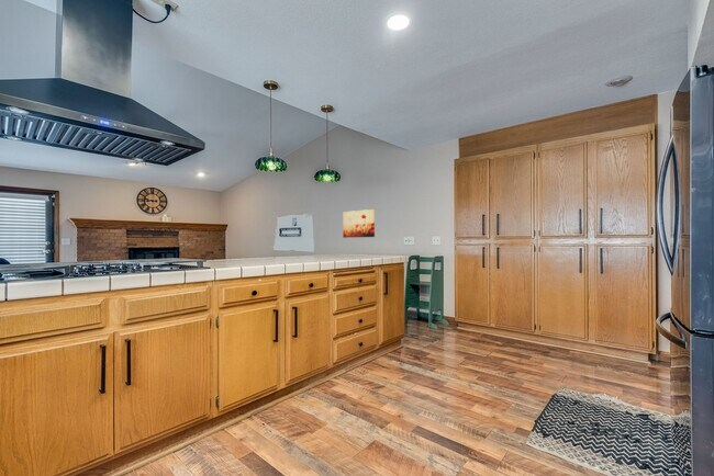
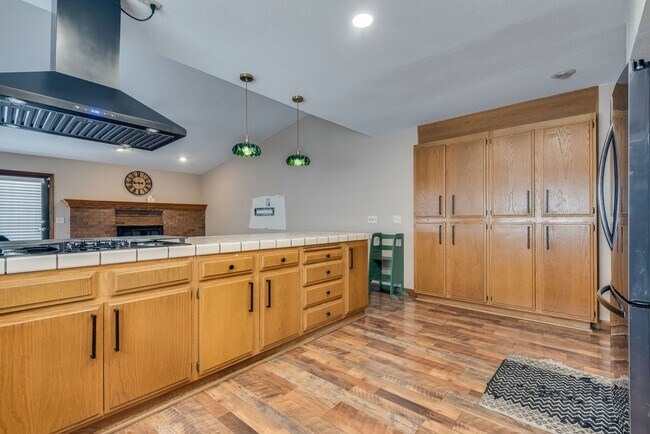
- wall art (358, 224)
